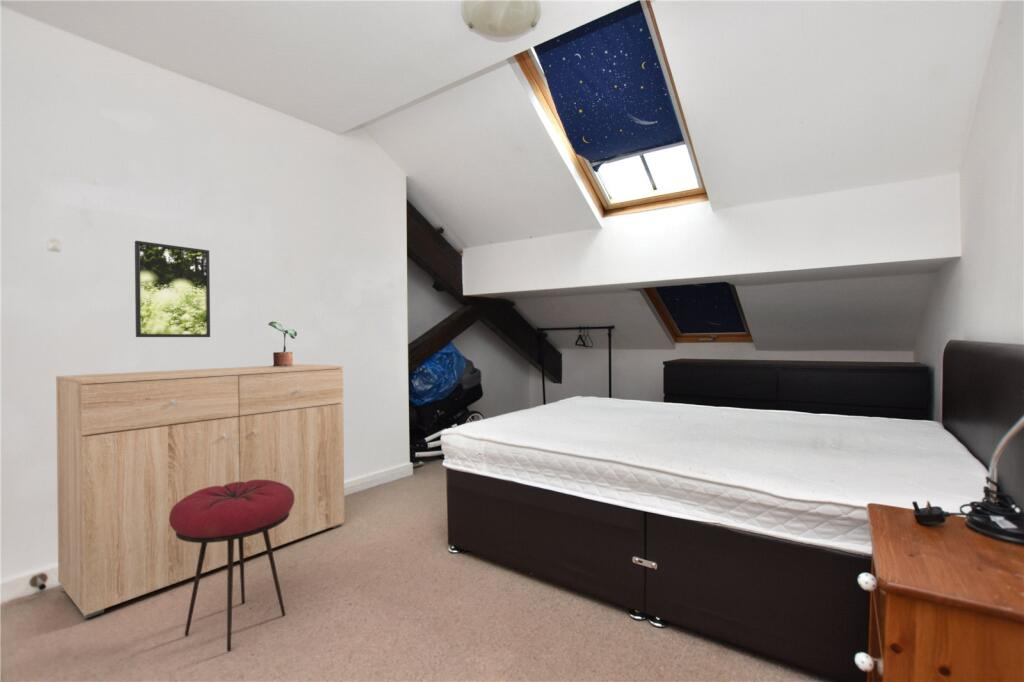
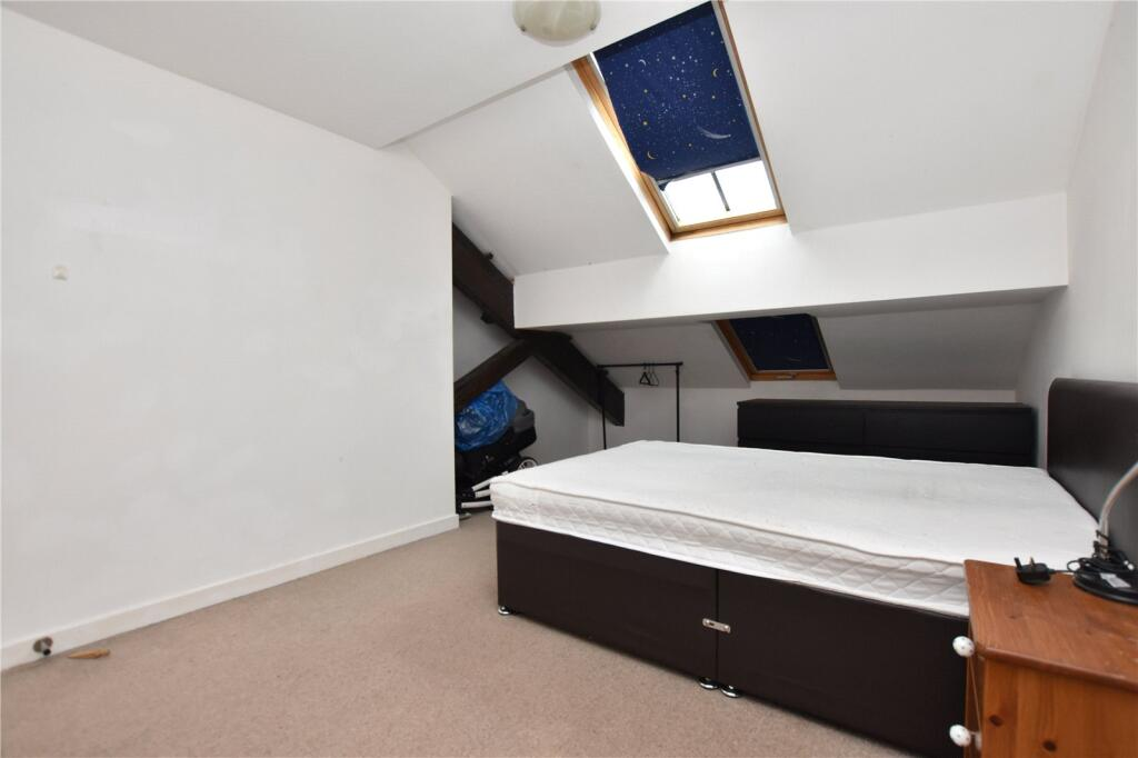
- potted plant (284, 343)
- dresser (220, 461)
- stool (233, 555)
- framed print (174, 291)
